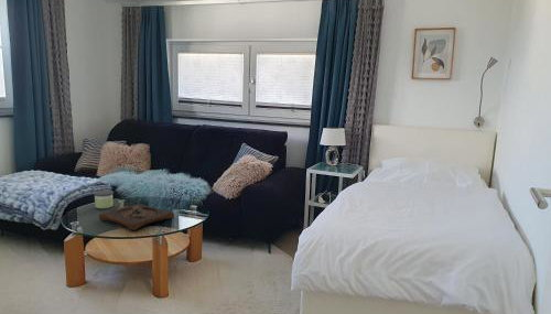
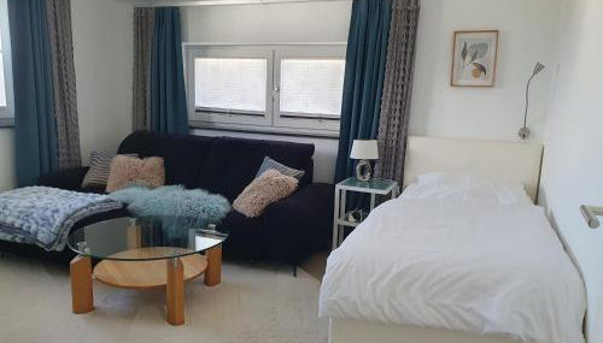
- wooden tray (137, 212)
- candle (104, 199)
